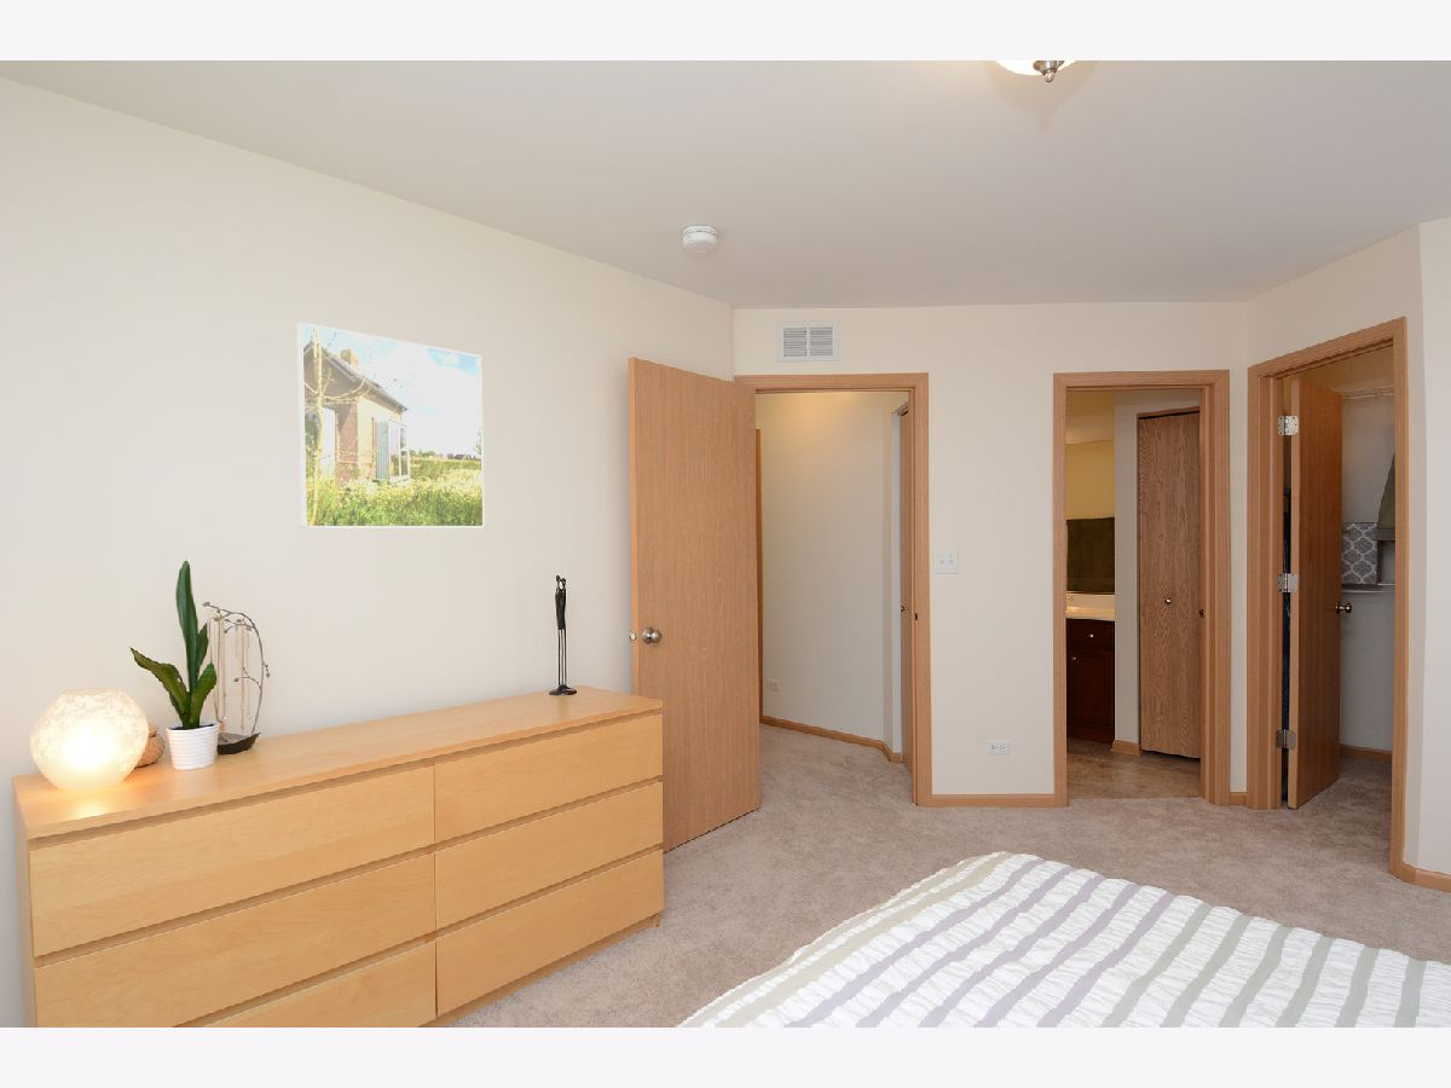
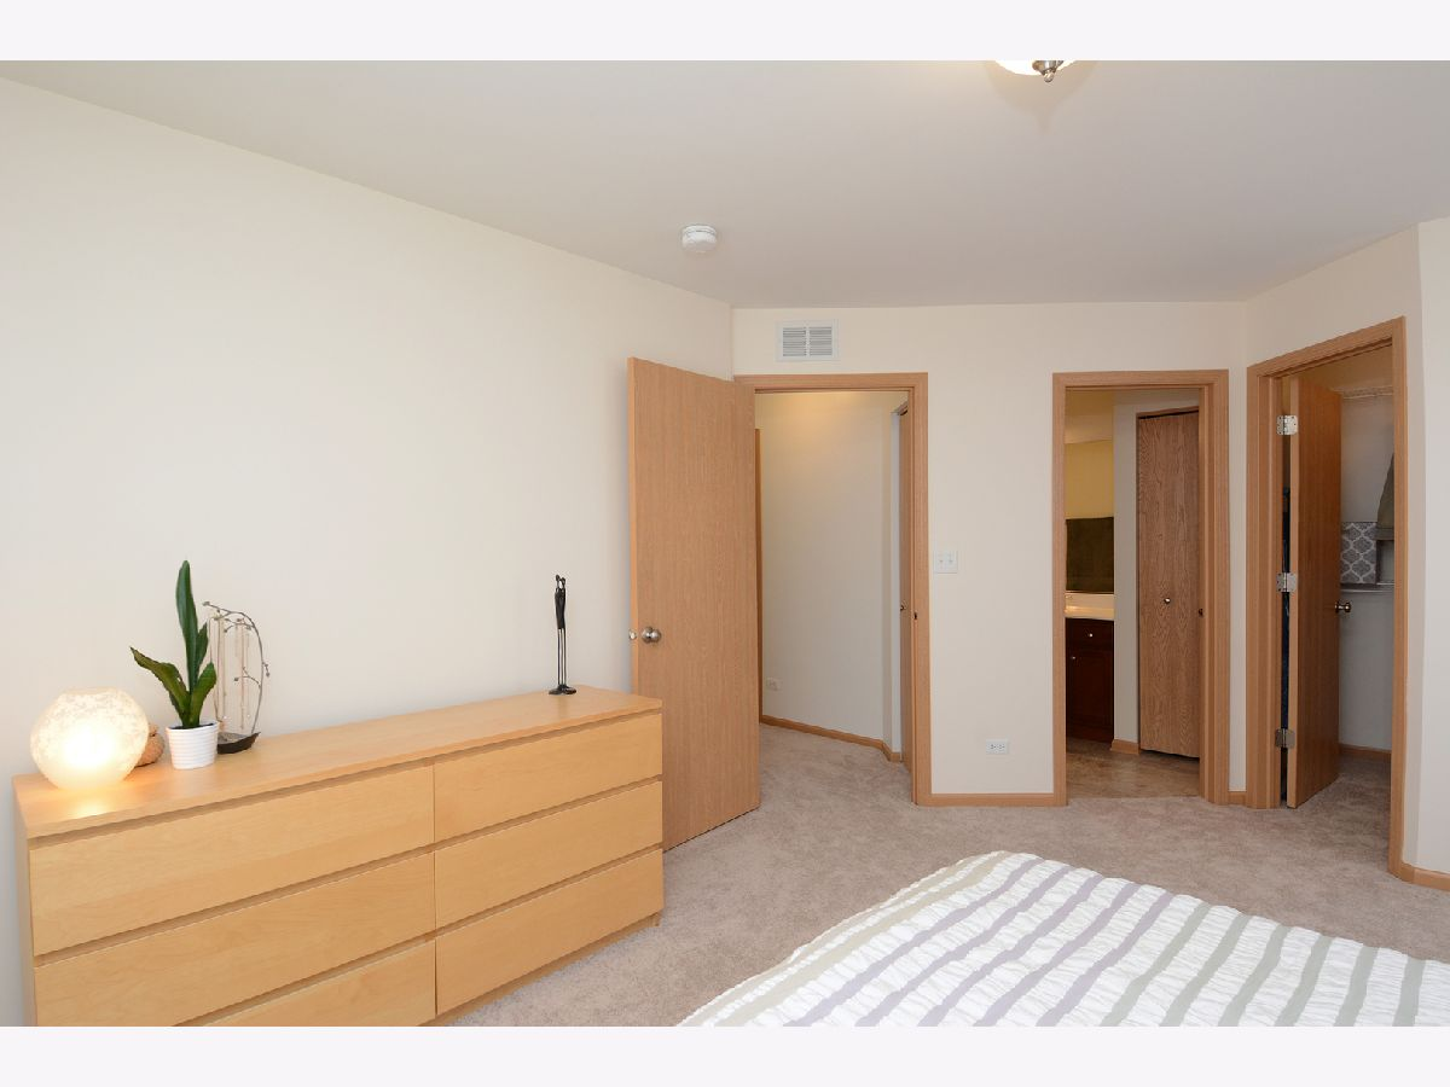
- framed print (398, 434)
